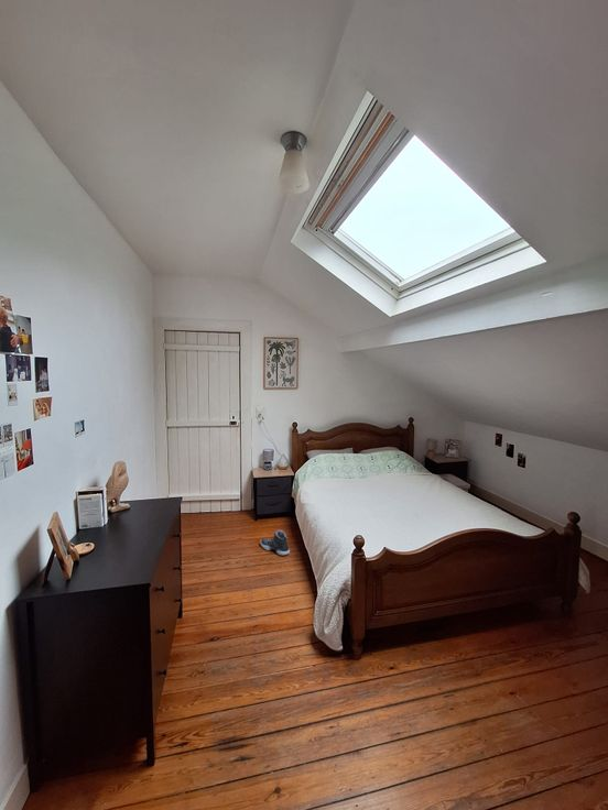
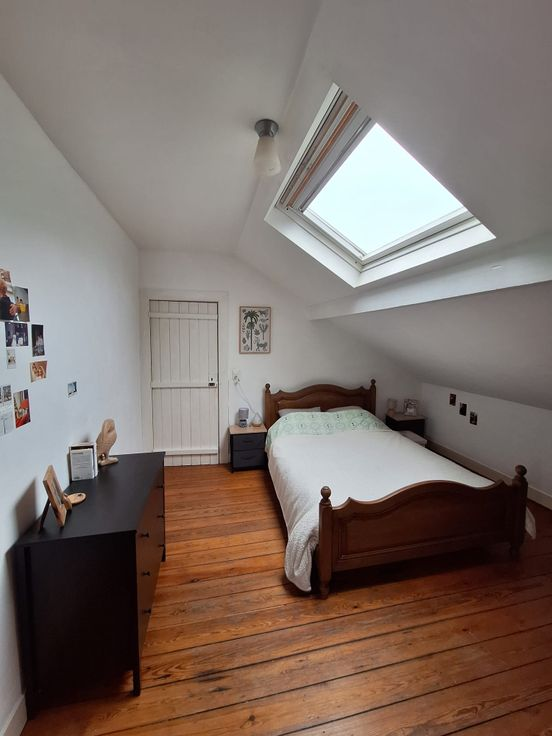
- sneaker (274, 539)
